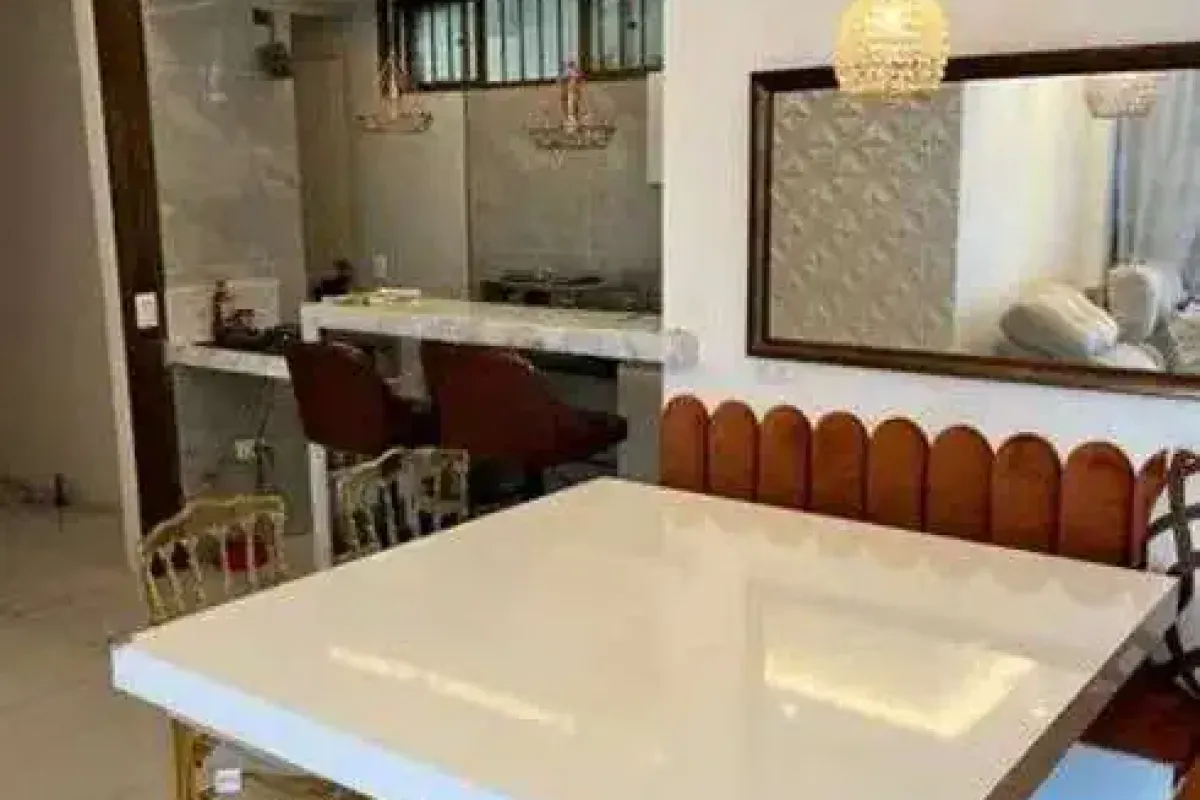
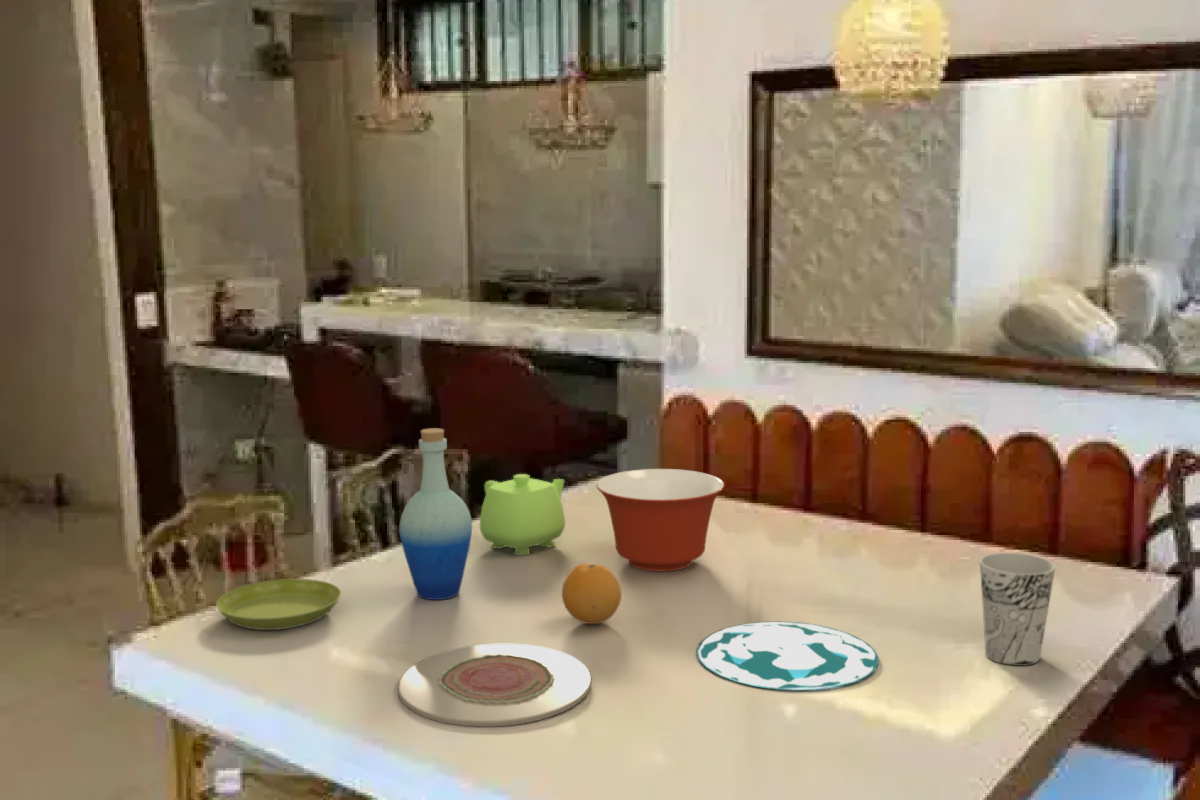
+ mixing bowl (660, 522)
+ plate (495, 680)
+ cup (1014, 609)
+ saucer (279, 605)
+ bottle (435, 512)
+ fruit (591, 593)
+ plate (786, 646)
+ teapot (523, 507)
